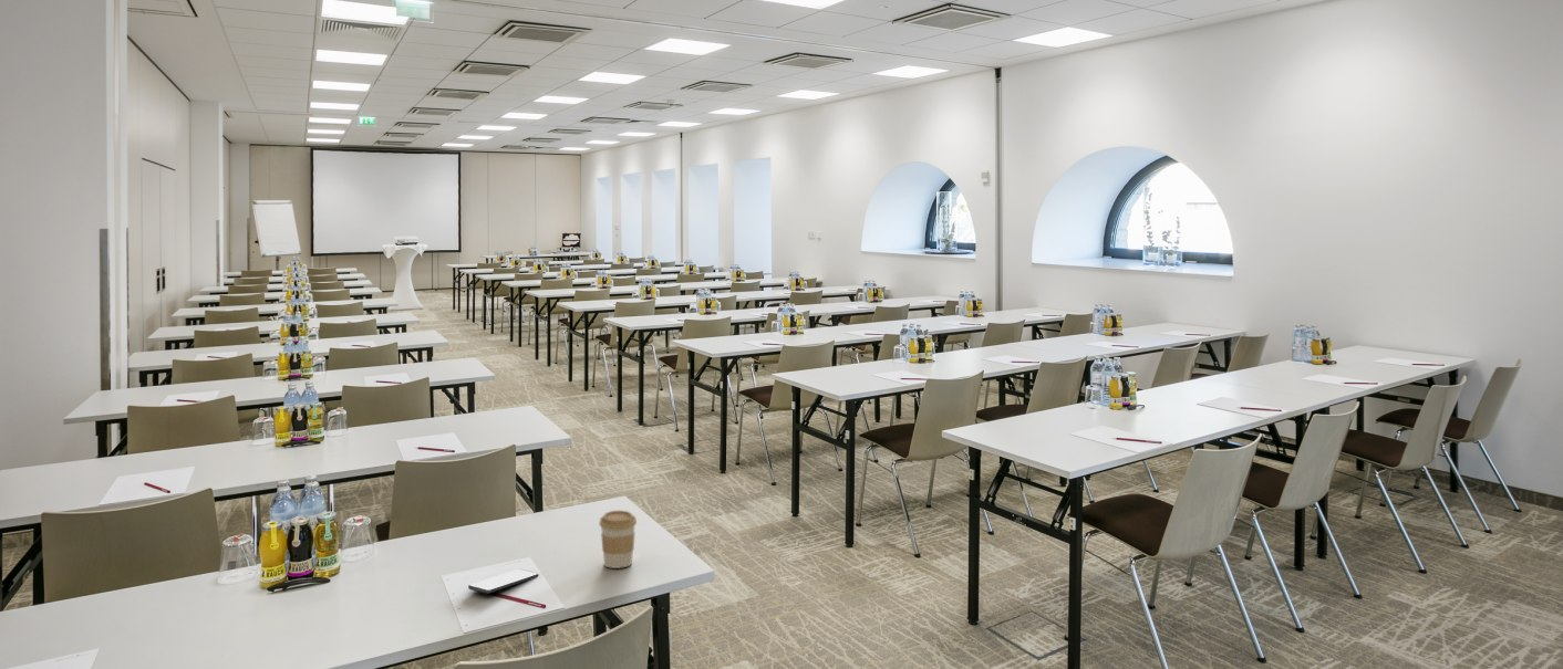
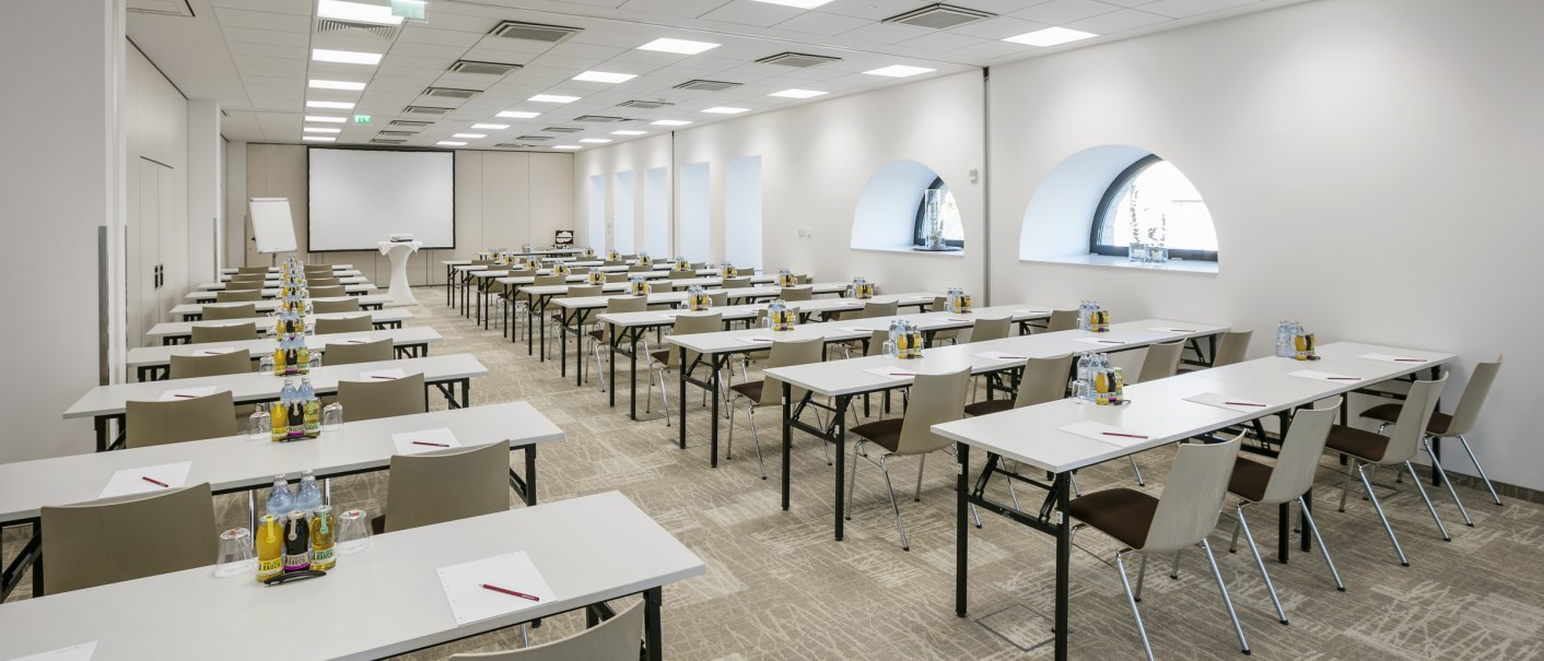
- coffee cup (618, 539)
- smartphone (504, 581)
